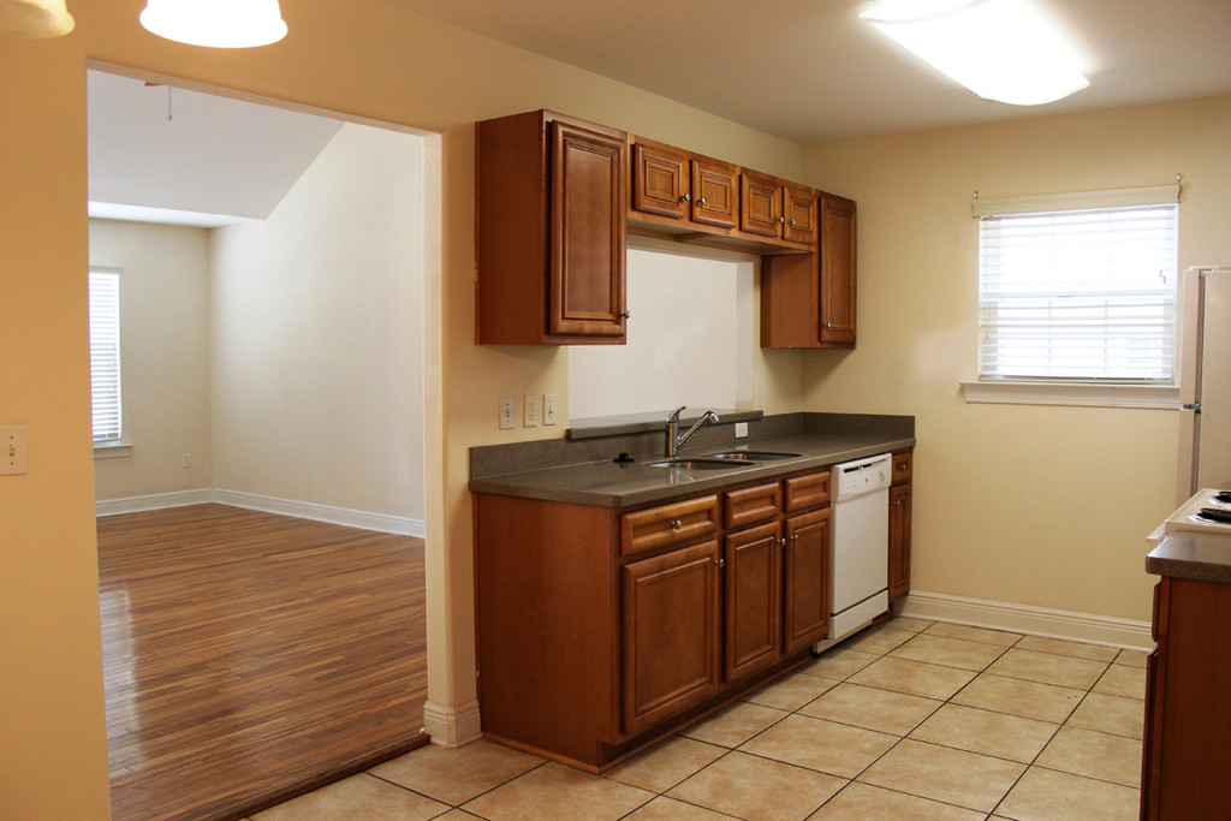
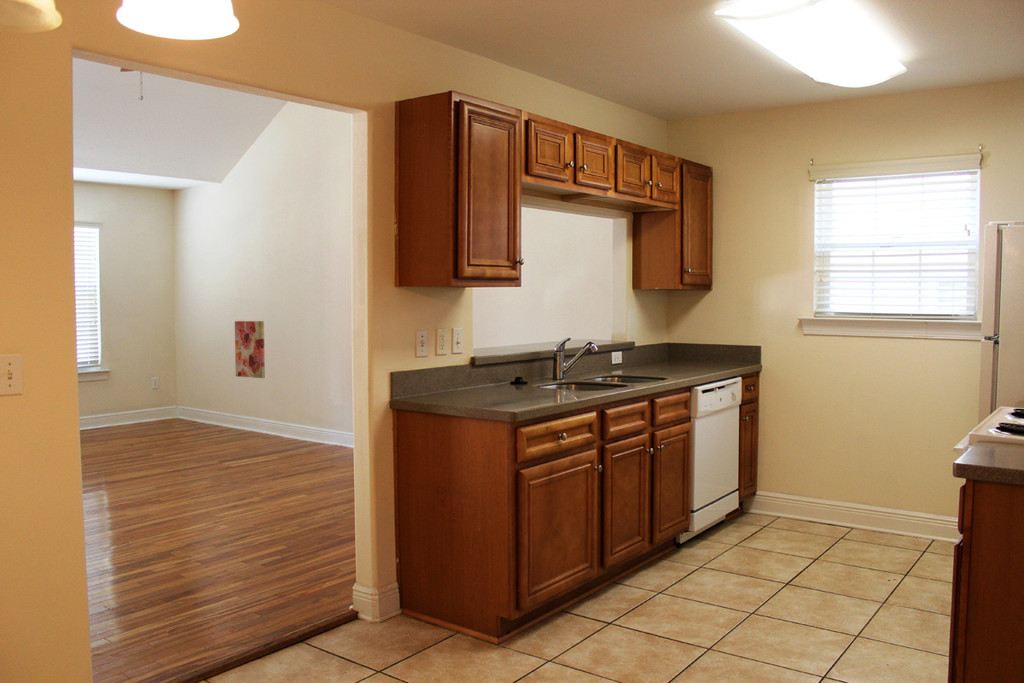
+ wall art (249, 349)
